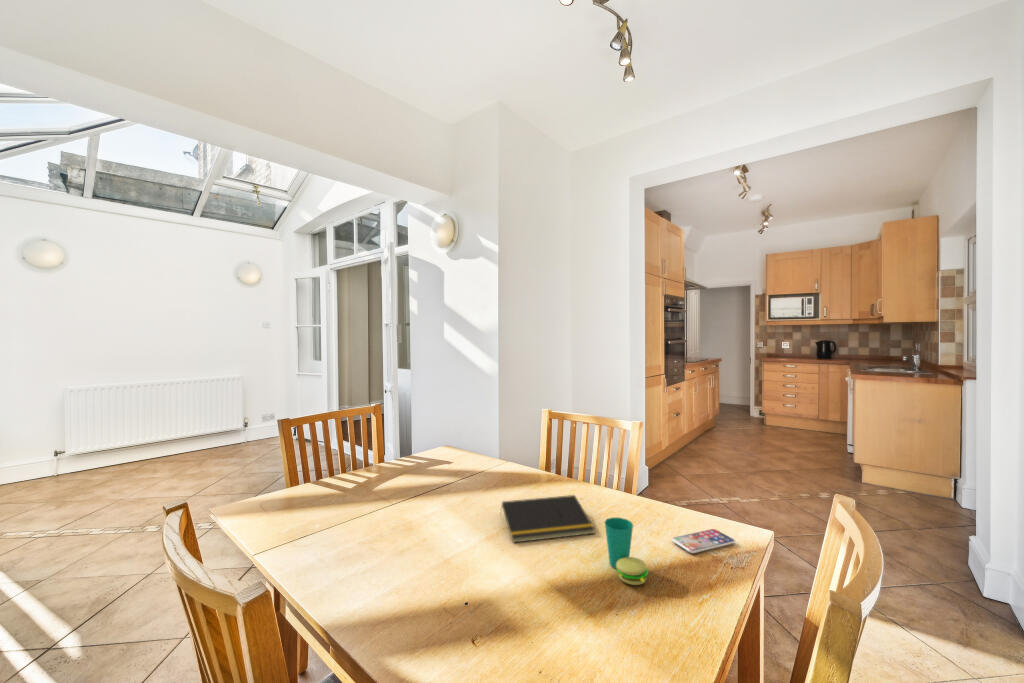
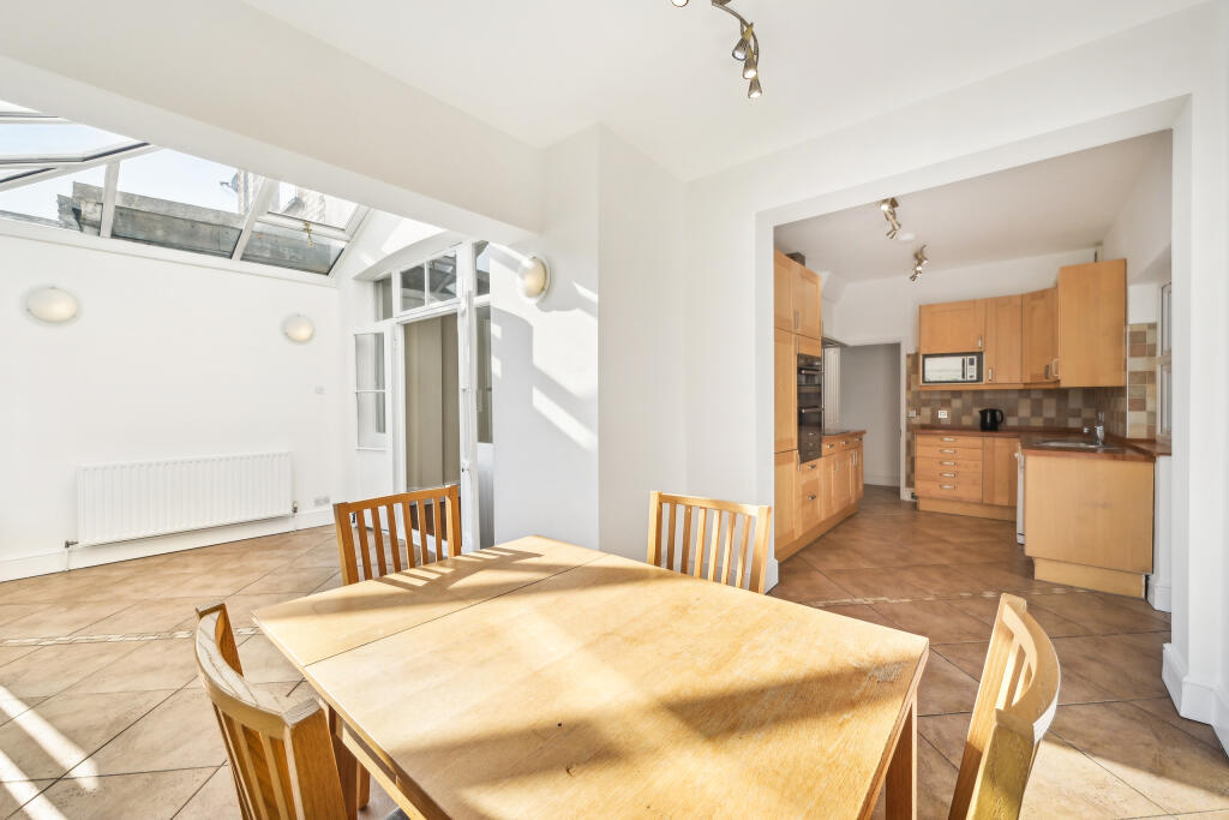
- notepad (546, 516)
- smartphone (703, 541)
- cup (625, 550)
